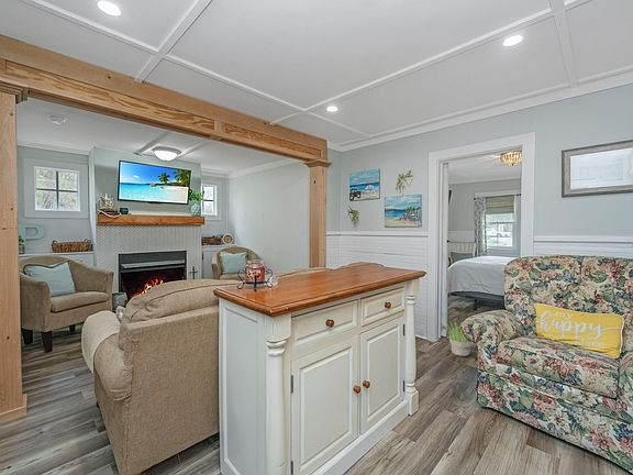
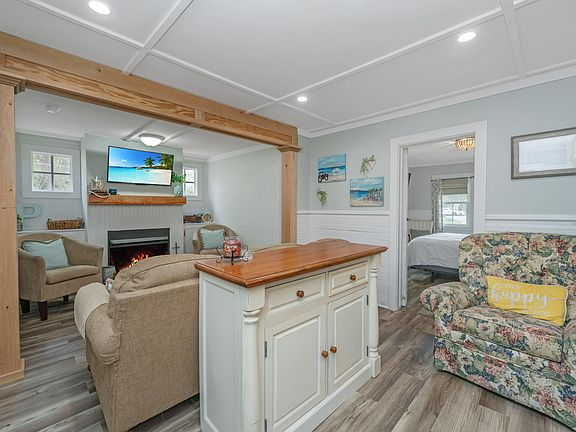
- potted plant (459, 339)
